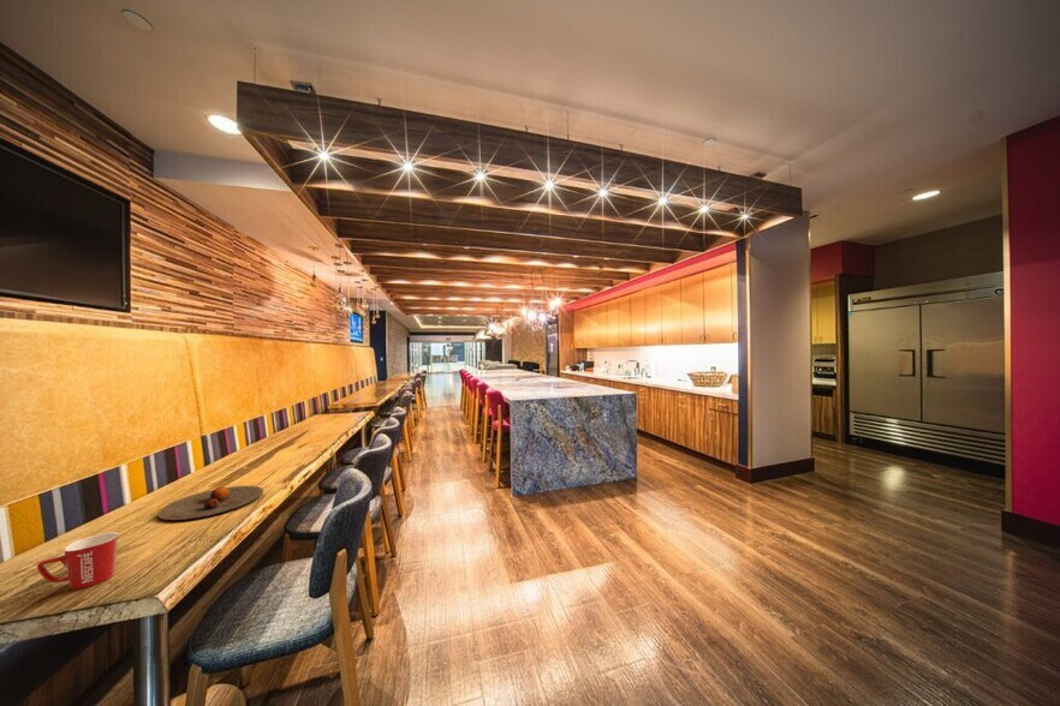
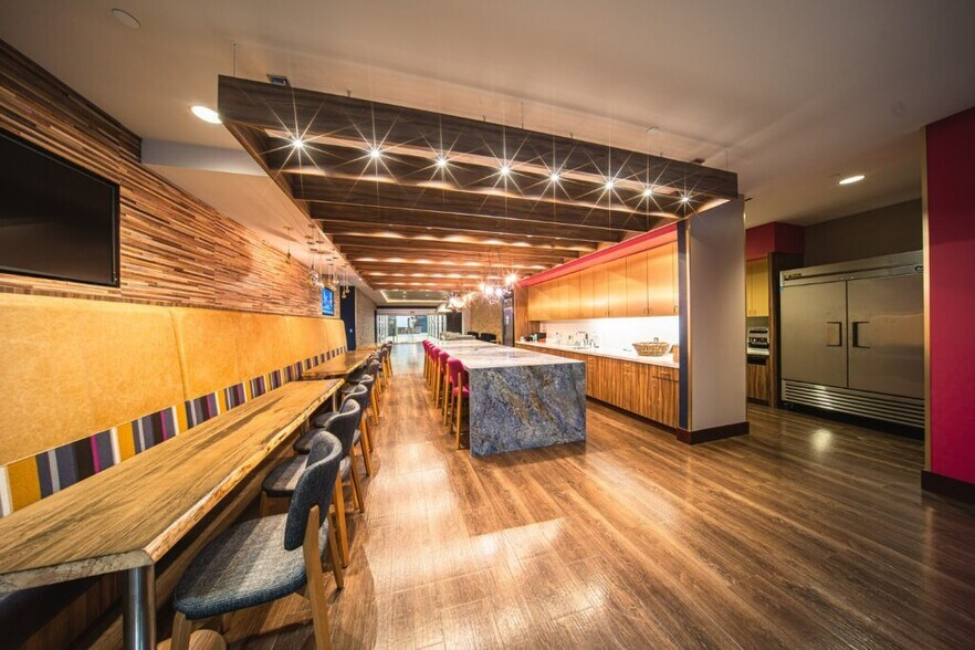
- mug (79, 563)
- plate (214, 497)
